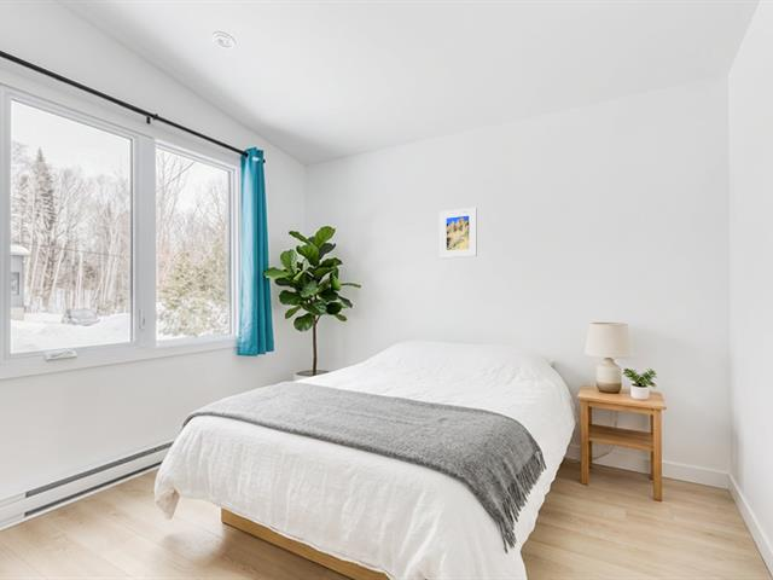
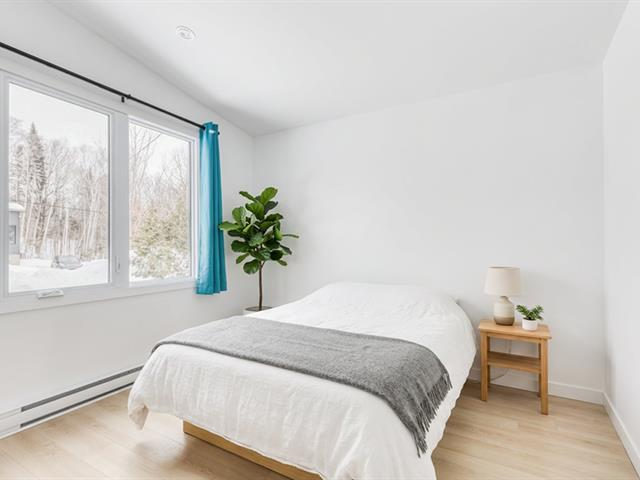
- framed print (458, 233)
